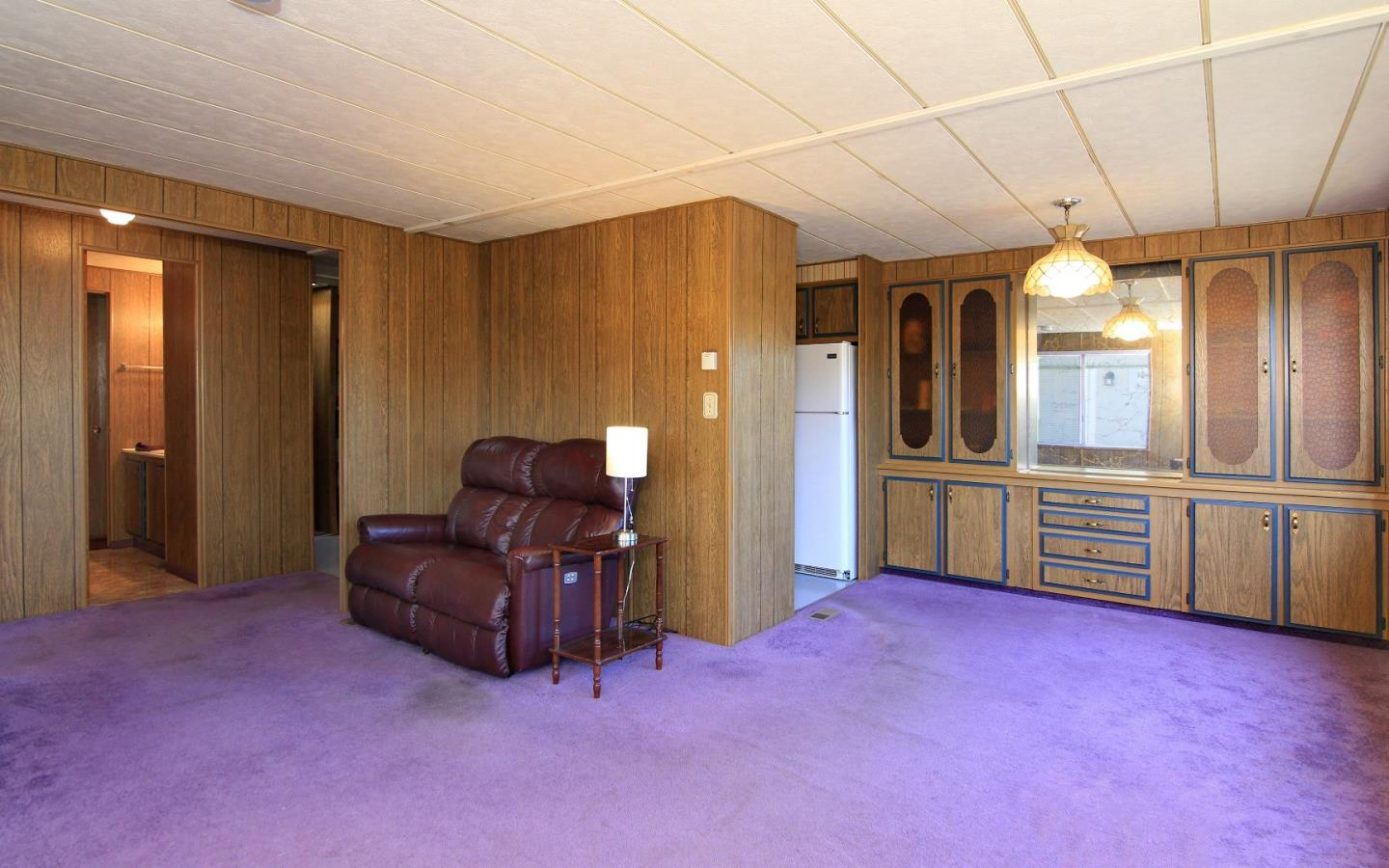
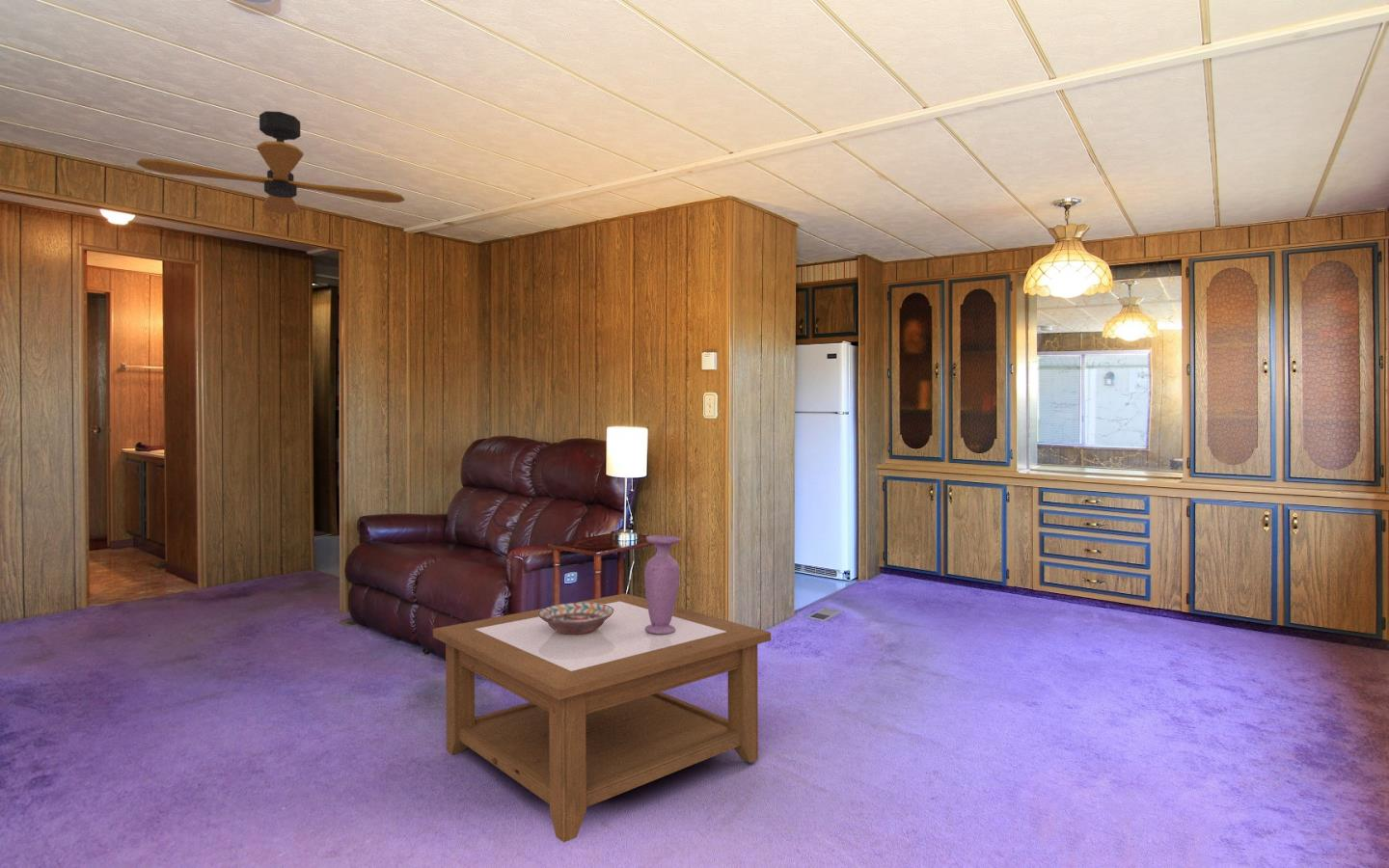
+ vase (663, 583)
+ coffee table (600, 692)
+ ceiling fan (280, 155)
+ decorative bowl (576, 619)
